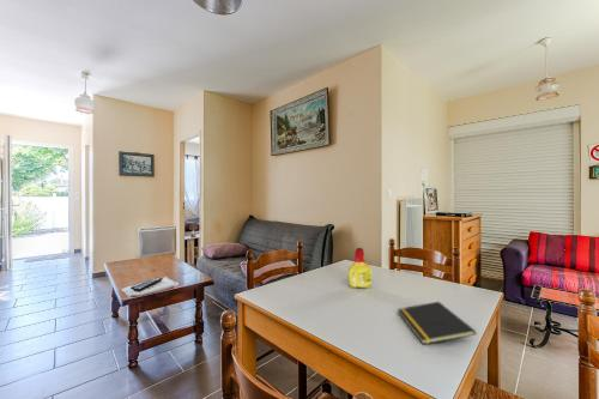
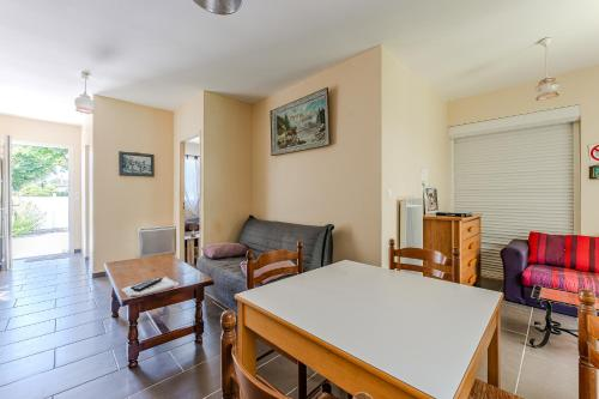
- bottle (359, 267)
- notepad (431, 320)
